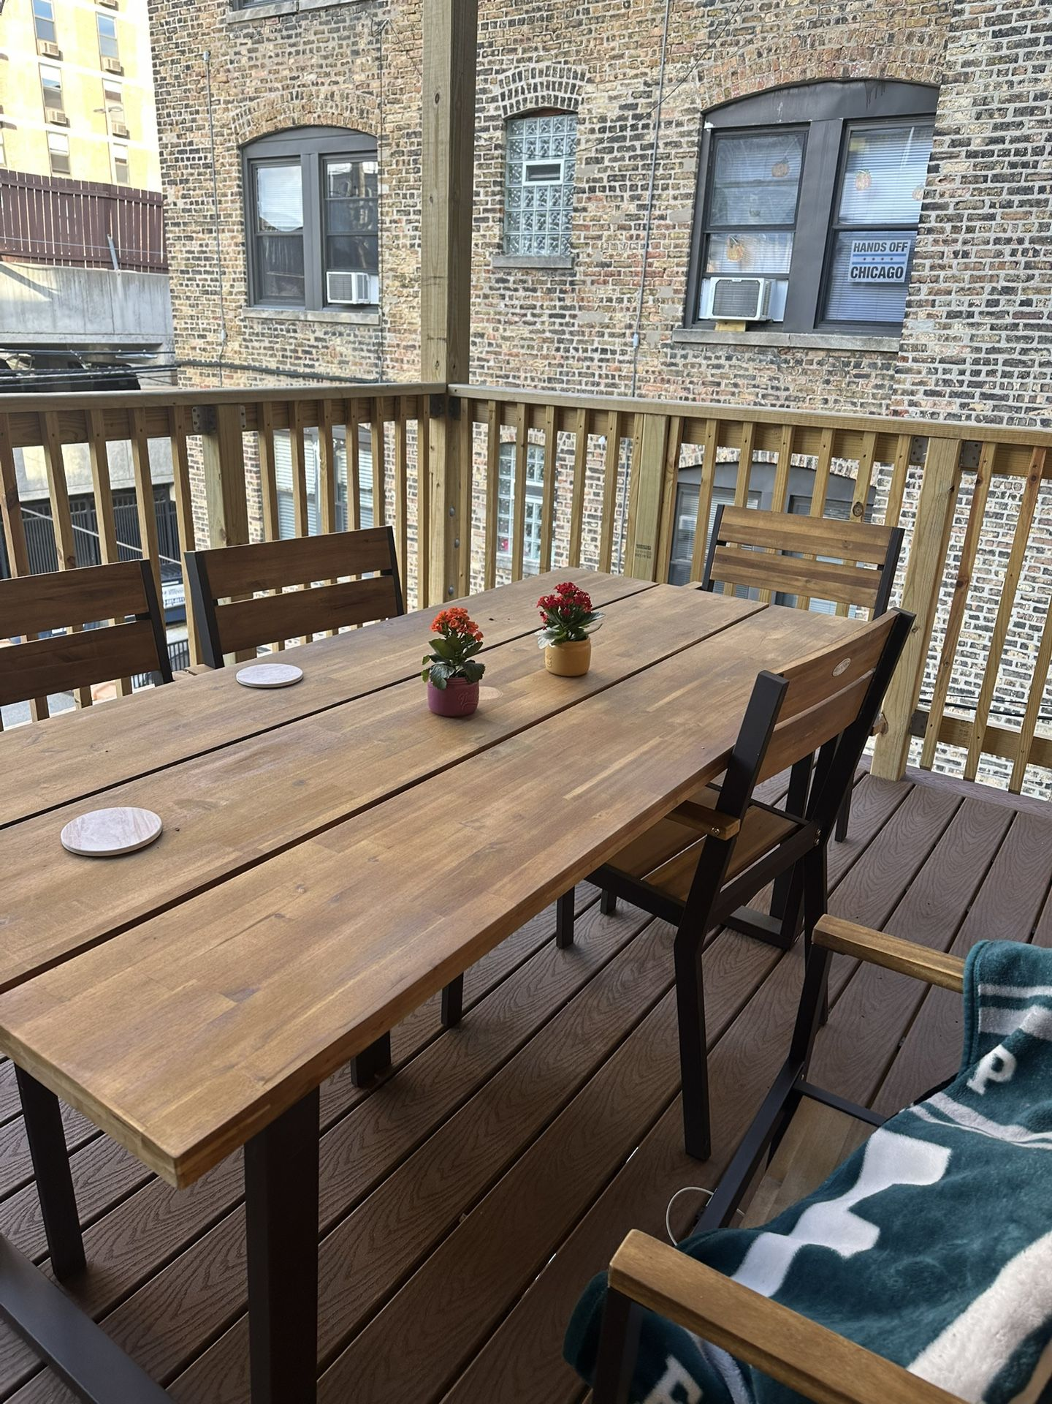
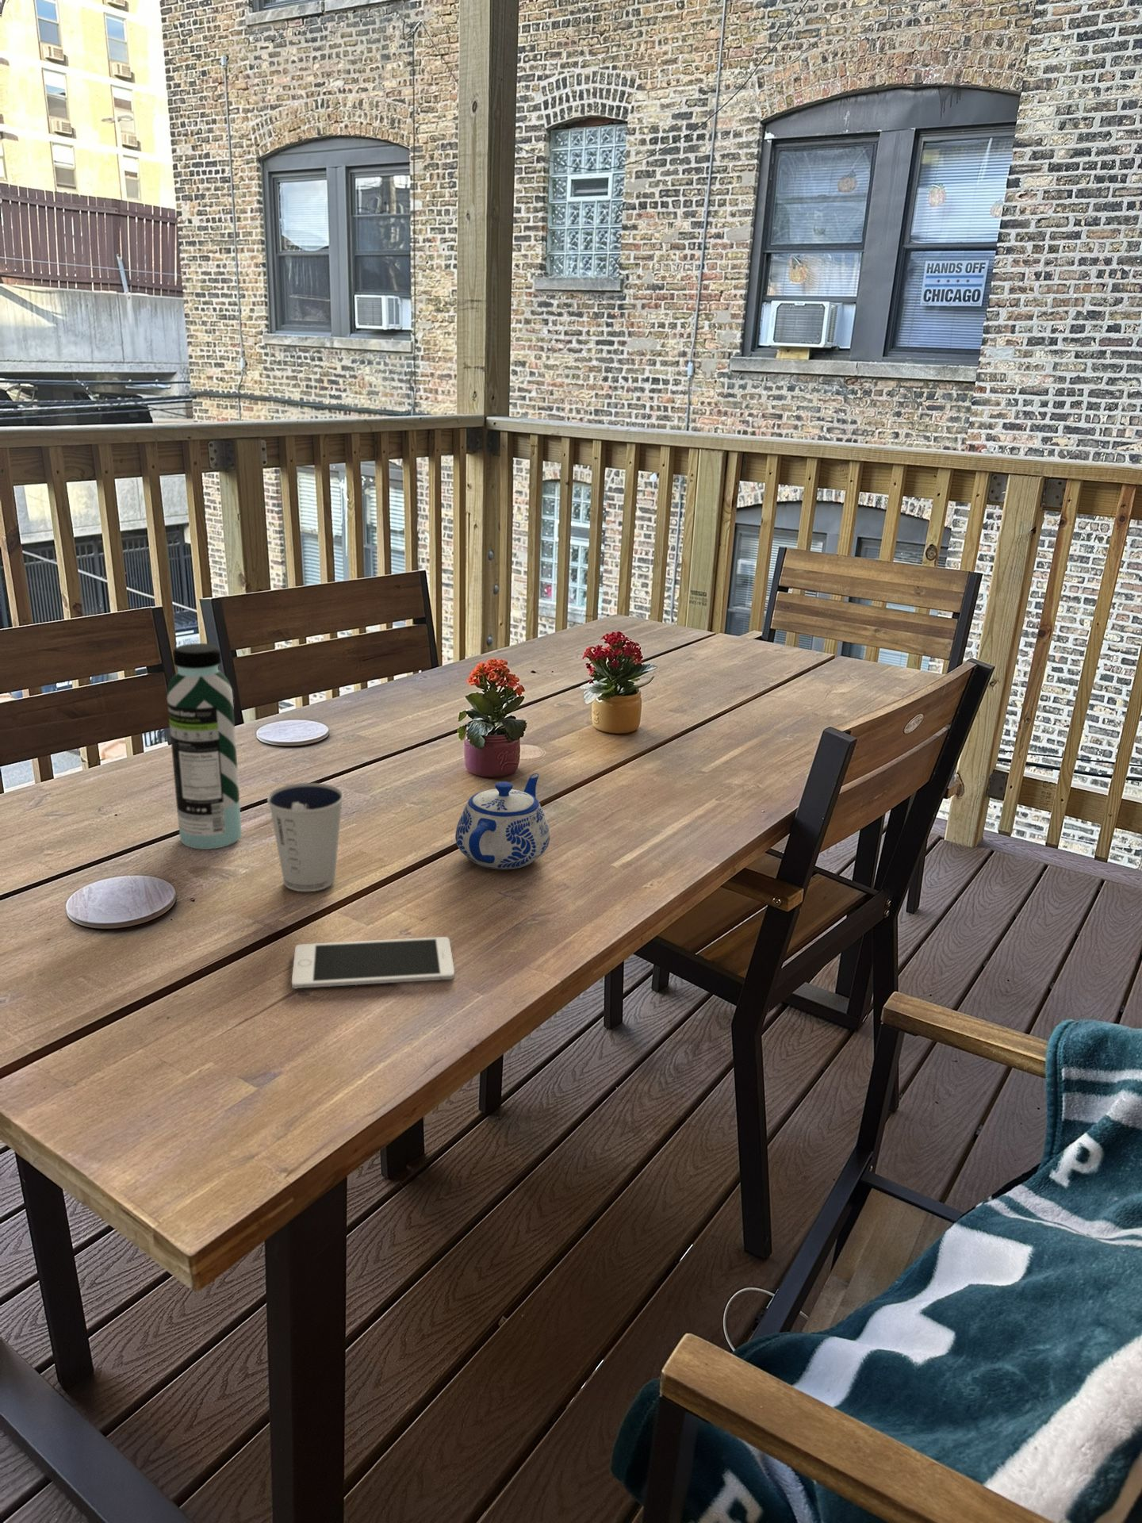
+ cell phone (373, 962)
+ teapot (506, 817)
+ water bottle (204, 746)
+ dixie cup (308, 839)
